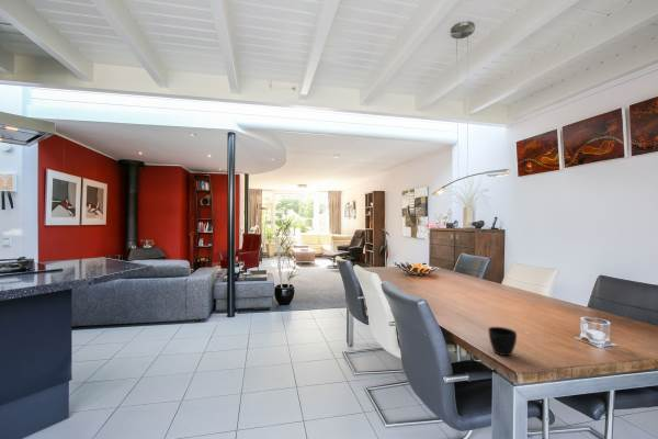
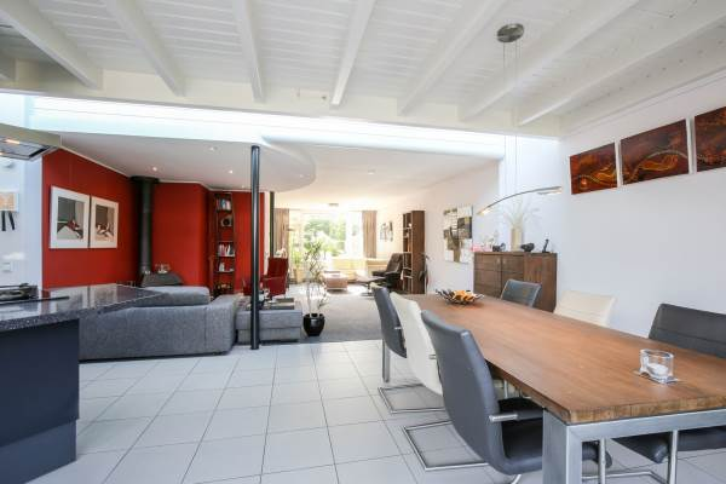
- cup (500, 341)
